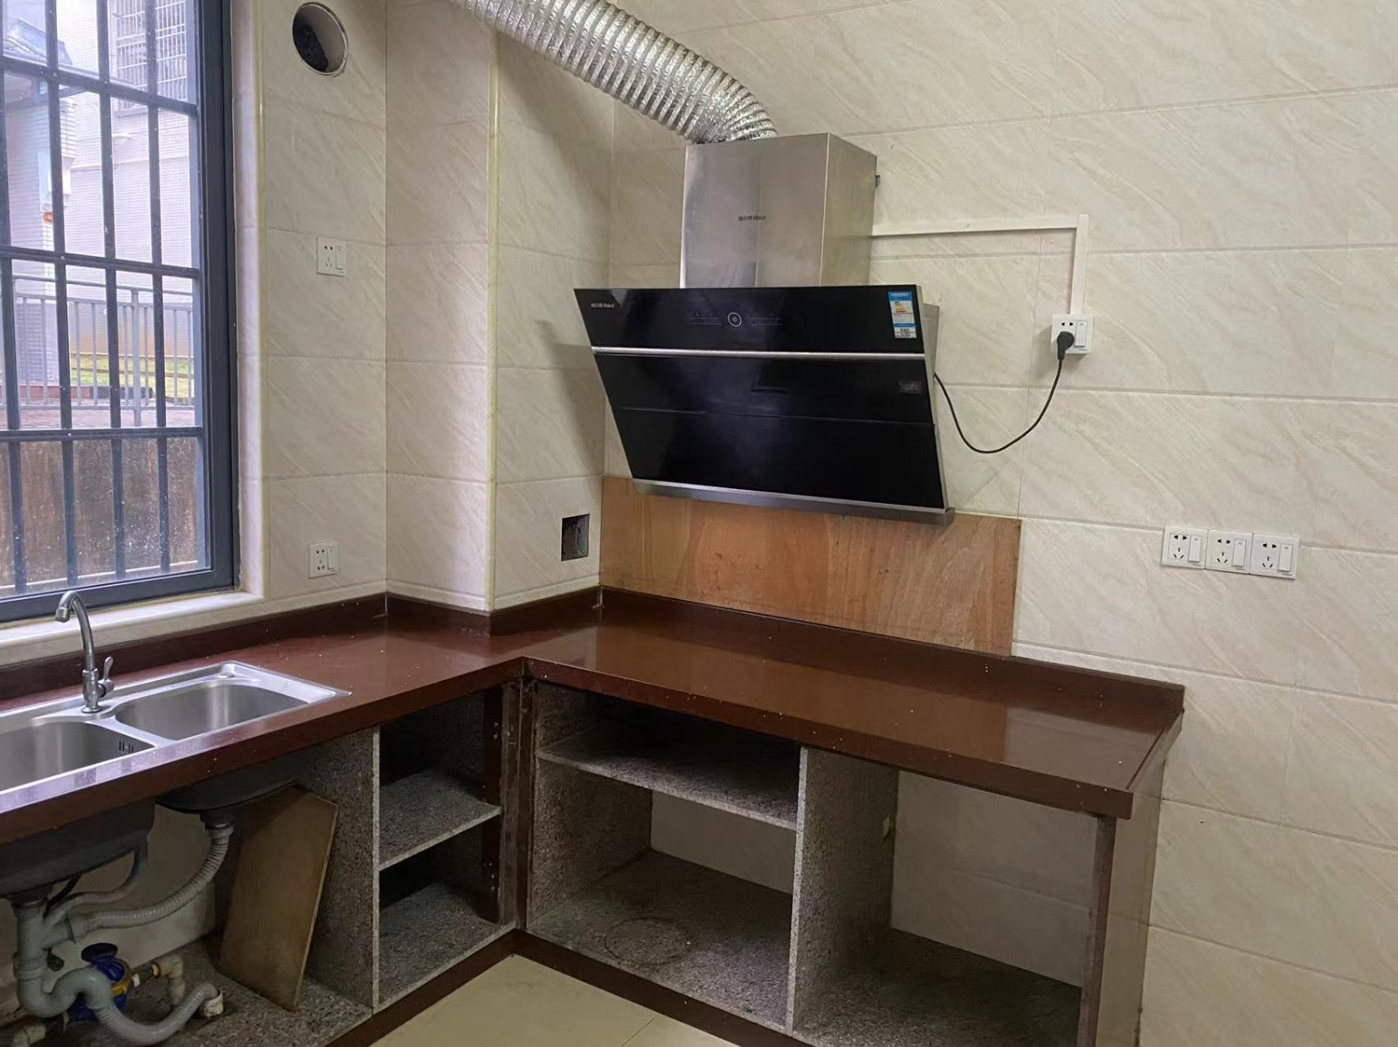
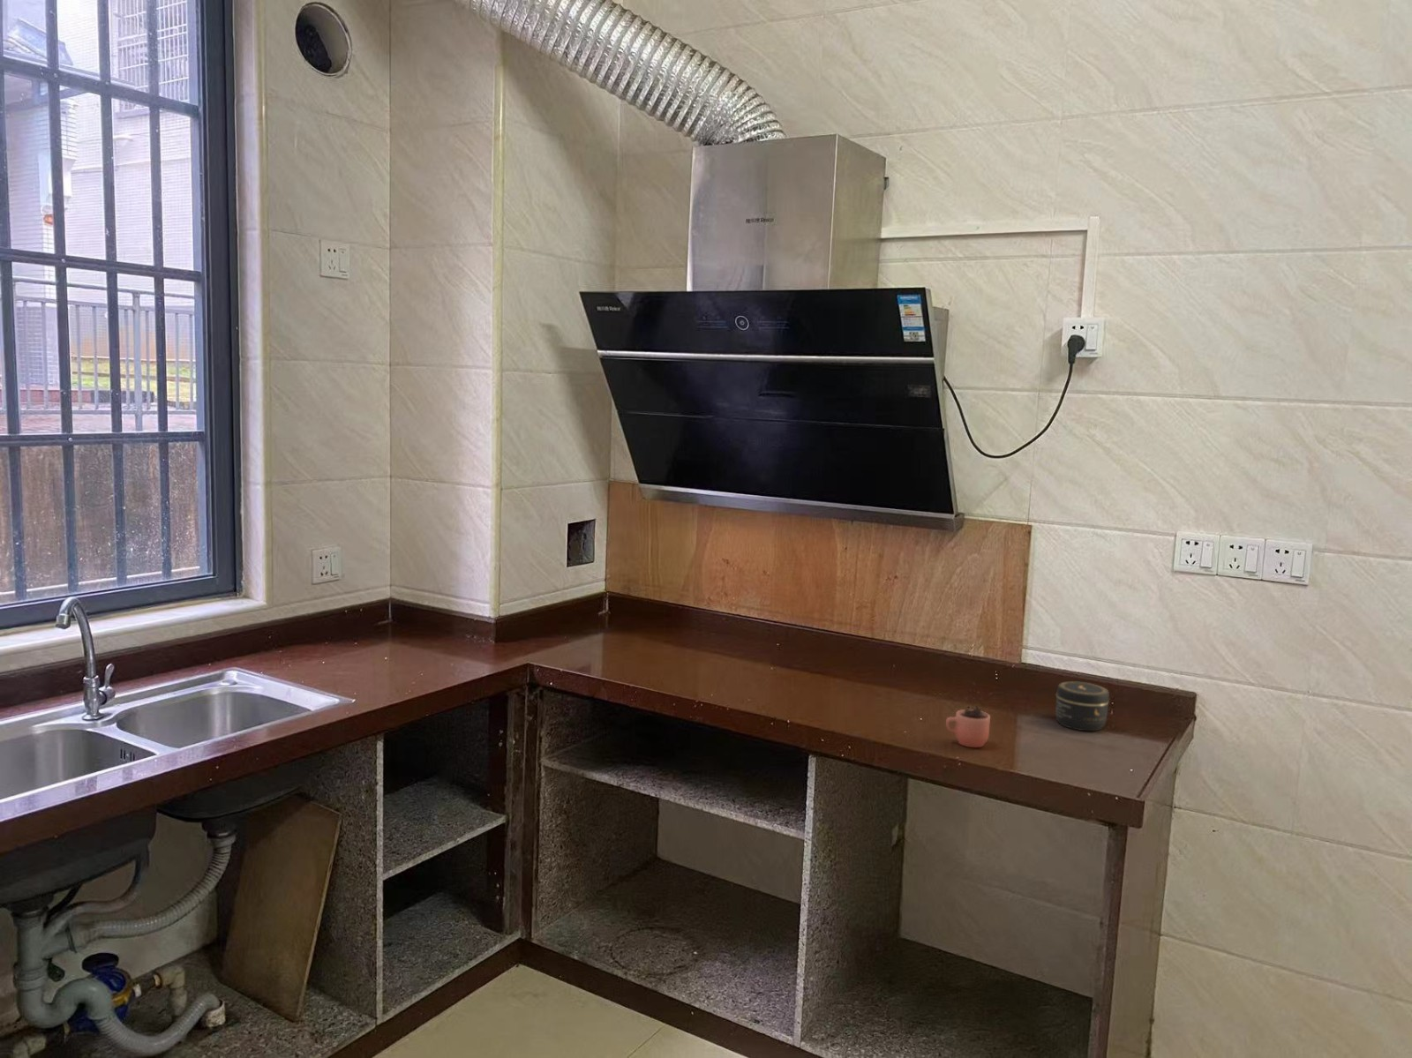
+ cocoa (968, 713)
+ jar (1081, 706)
